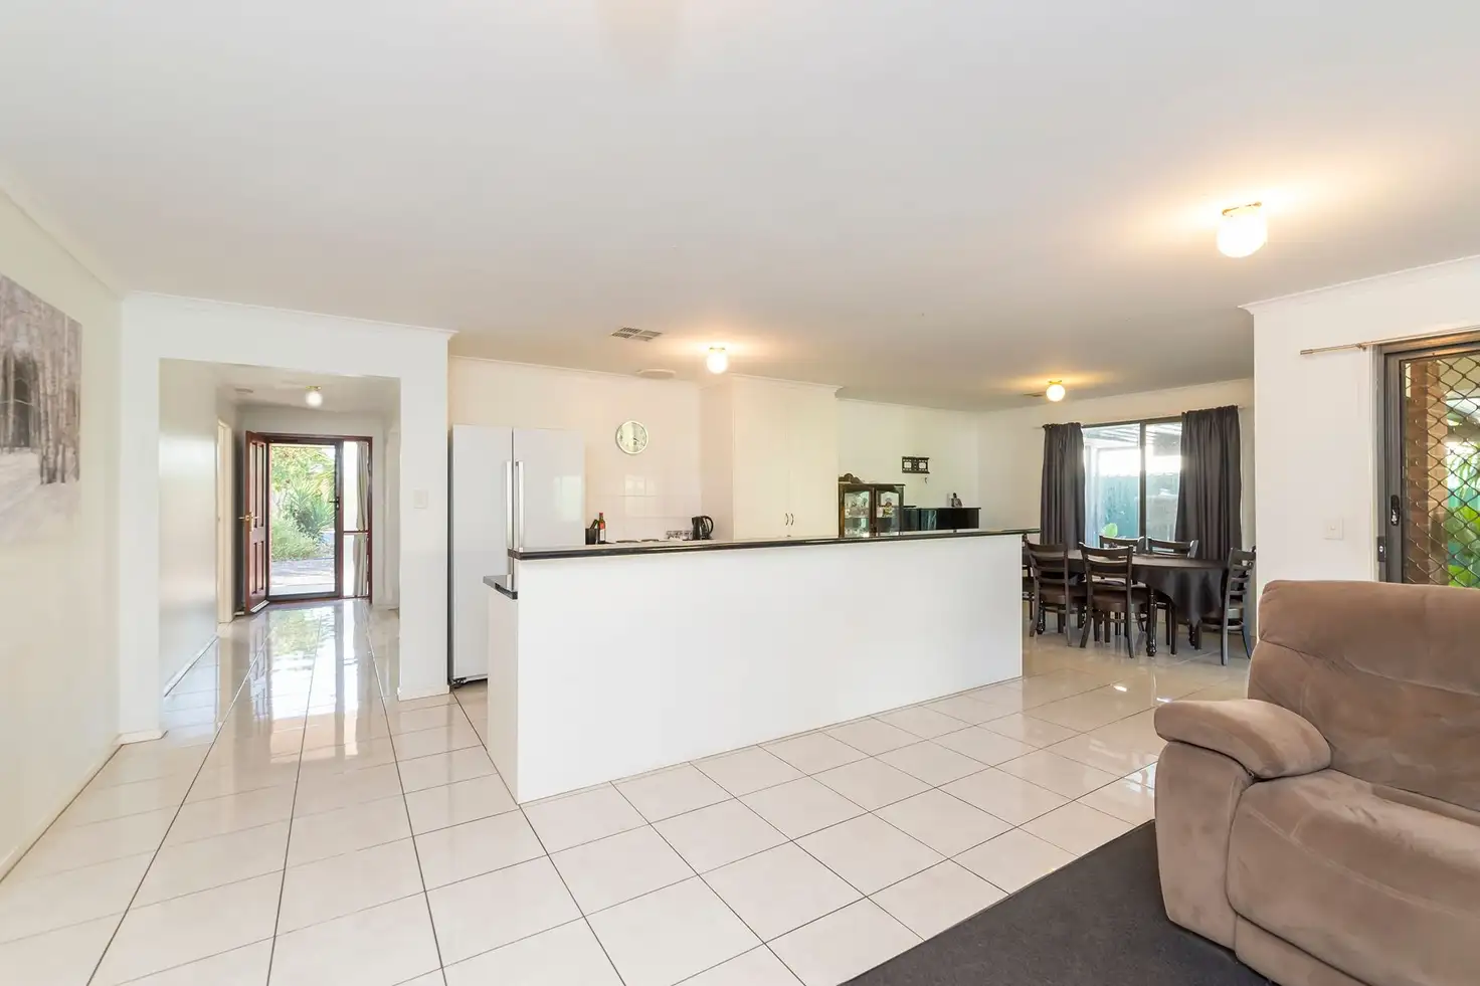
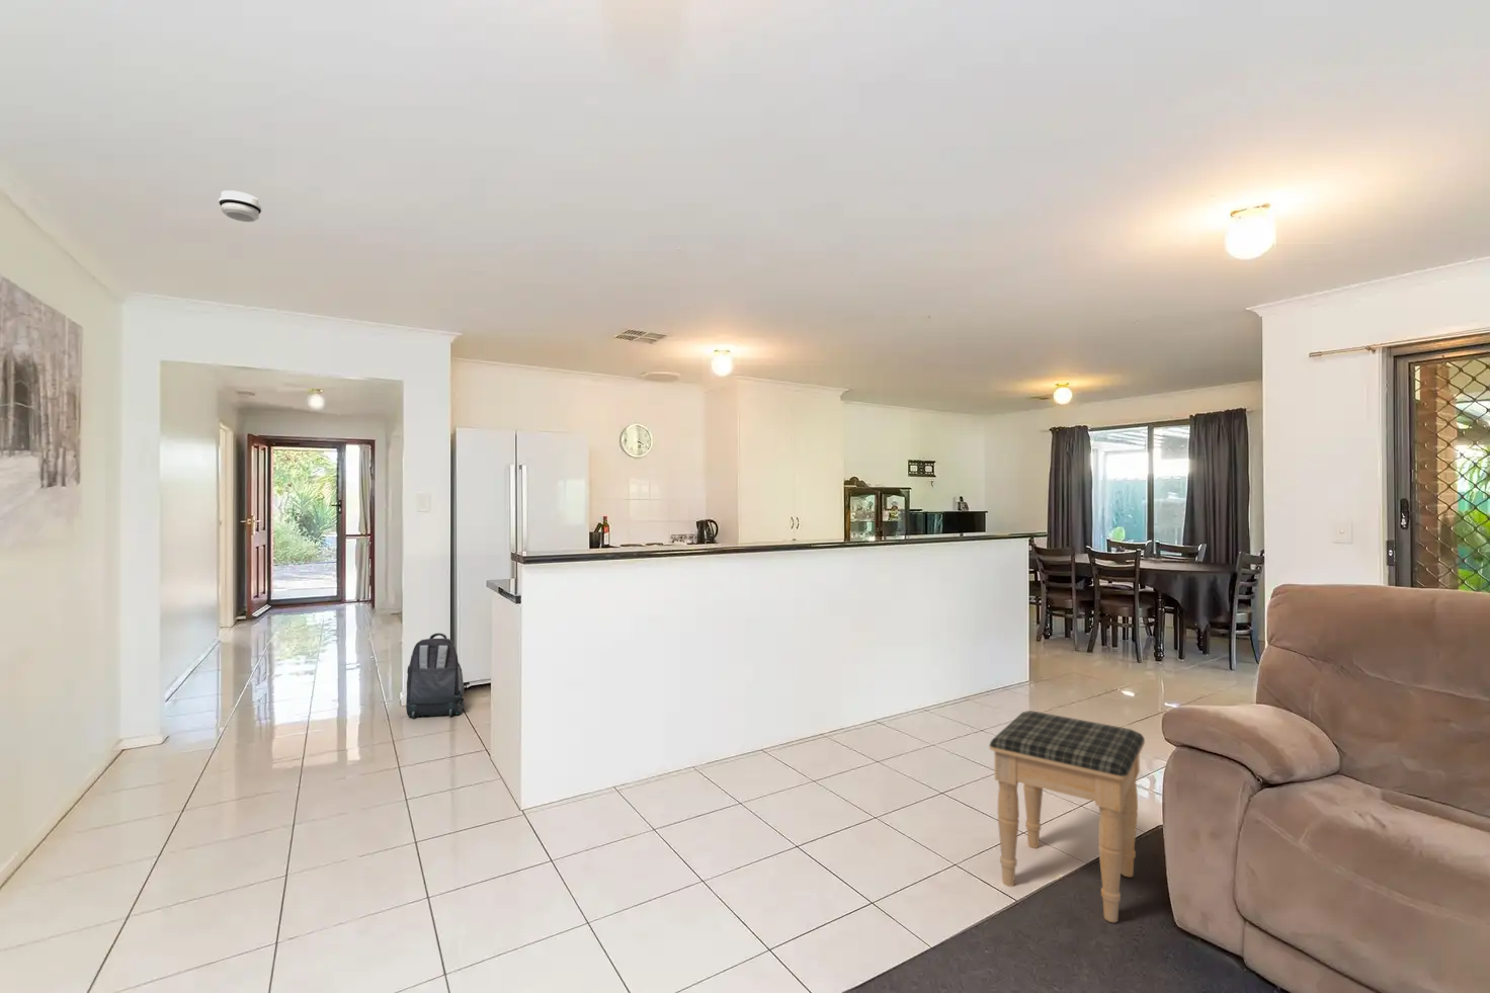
+ footstool (1070, 795)
+ backpack (435, 673)
+ smoke detector (240, 206)
